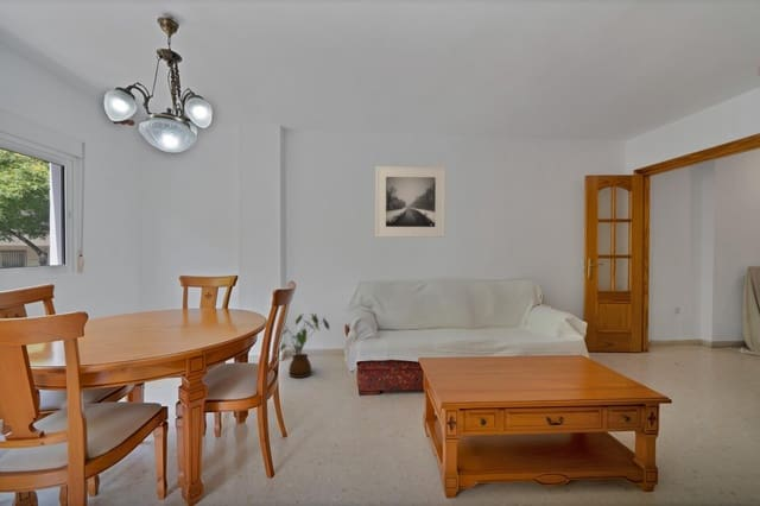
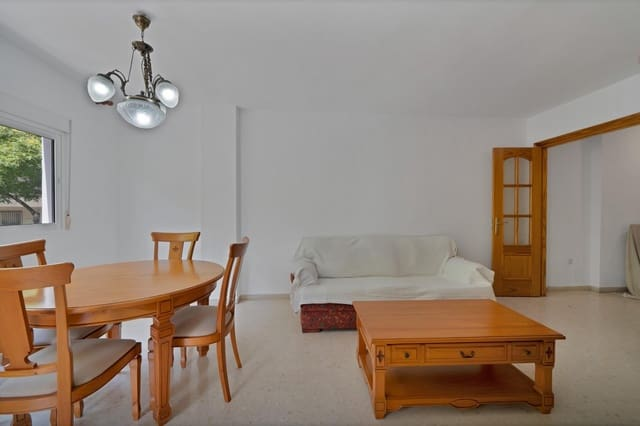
- house plant (302, 346)
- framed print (410, 202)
